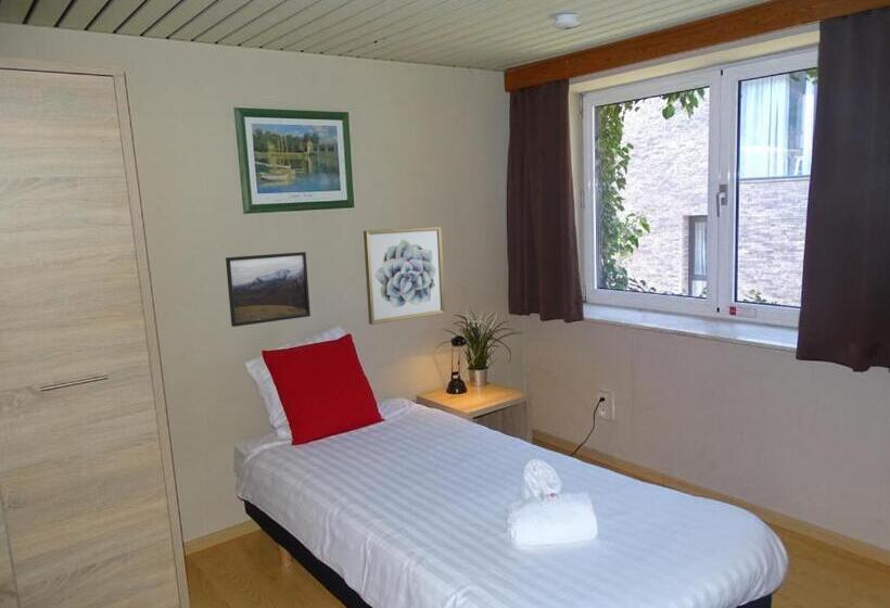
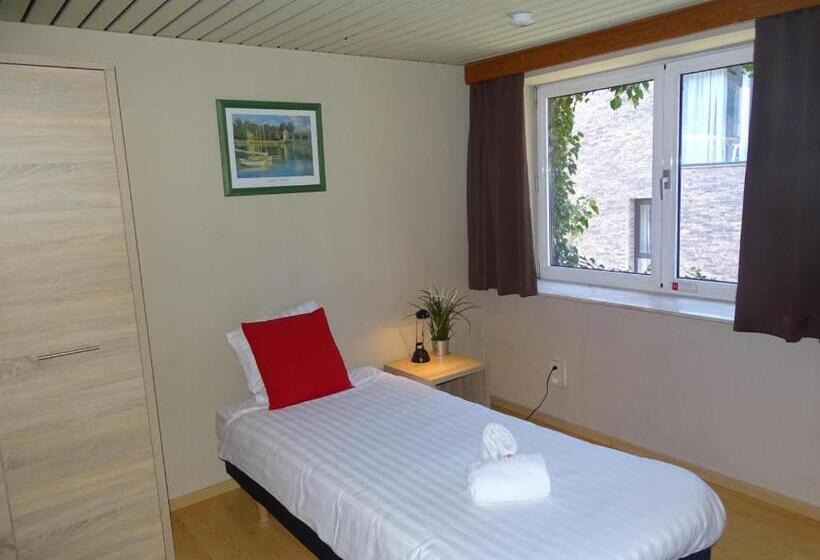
- wall art (406, 274)
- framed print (269, 288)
